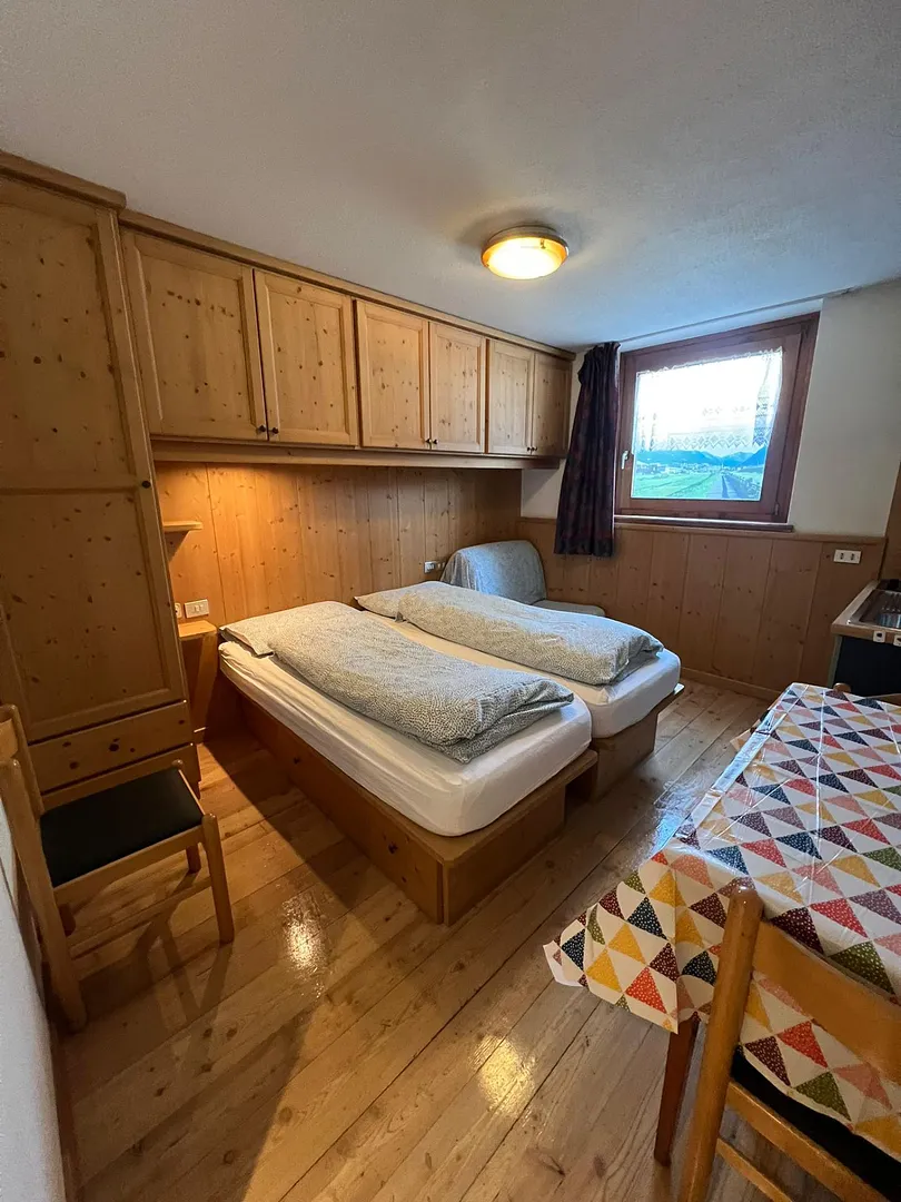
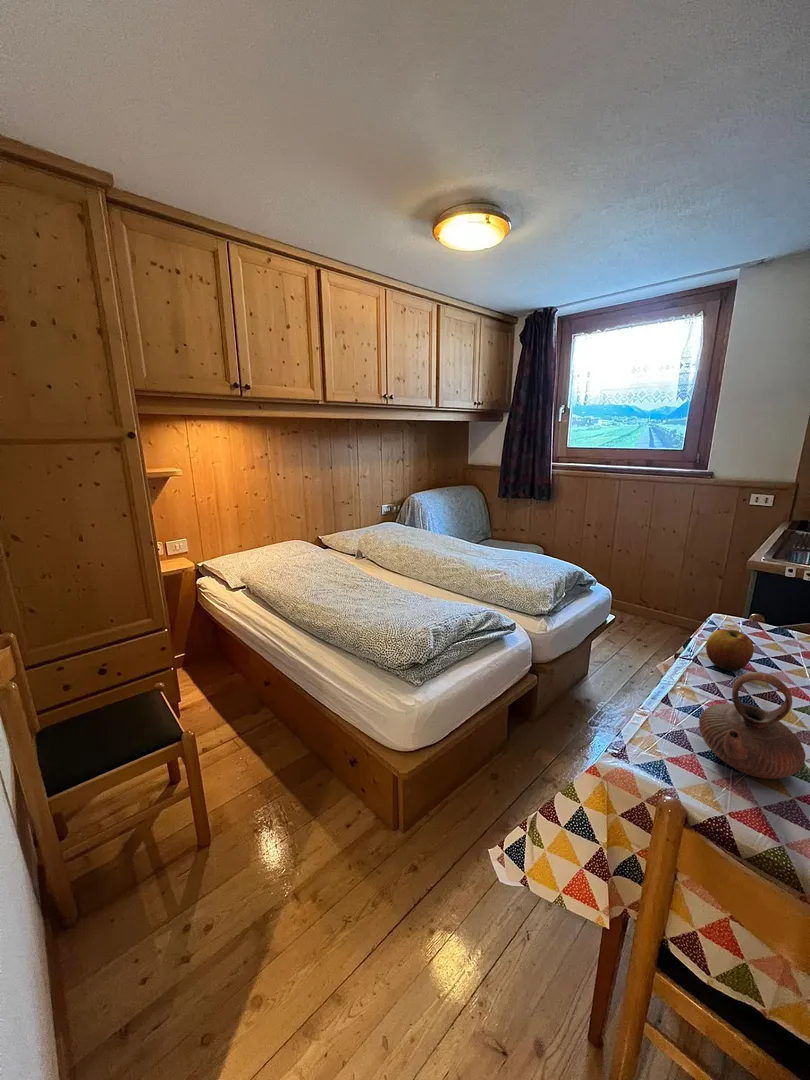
+ apple (728, 649)
+ teapot (750, 724)
